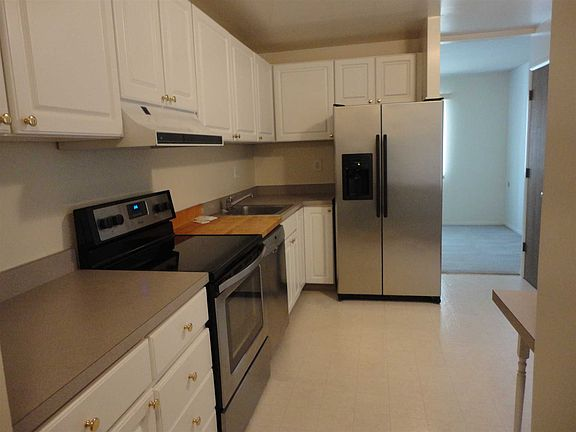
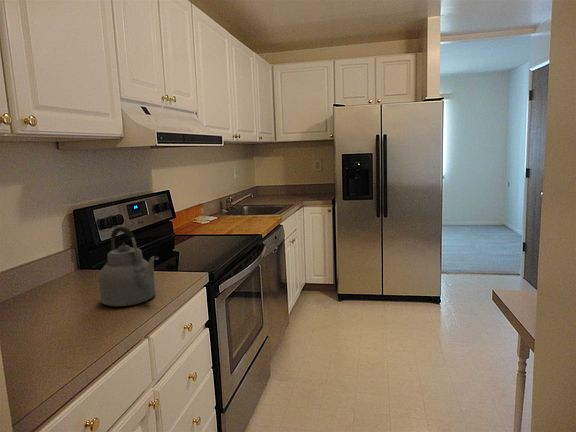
+ kettle (133, 264)
